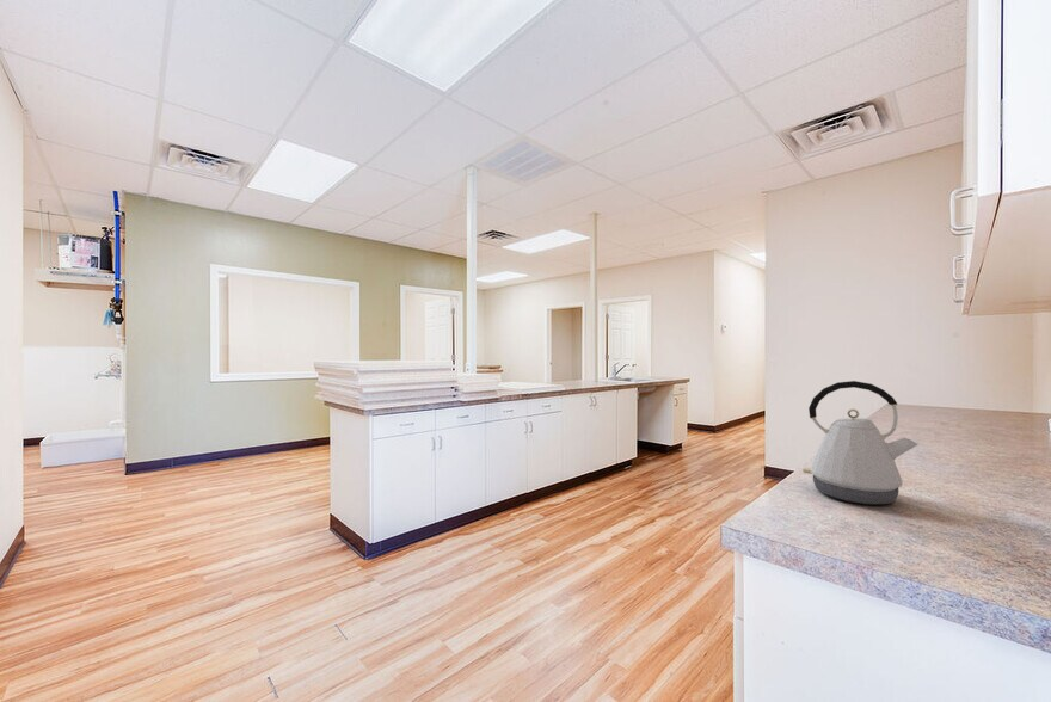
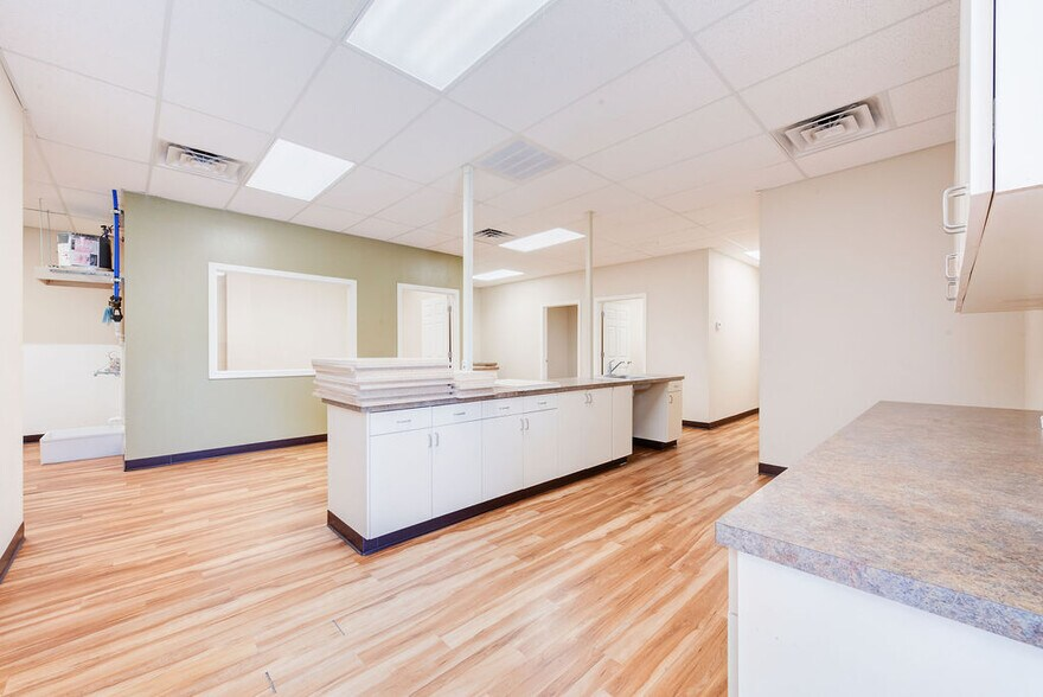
- kettle (856, 438)
